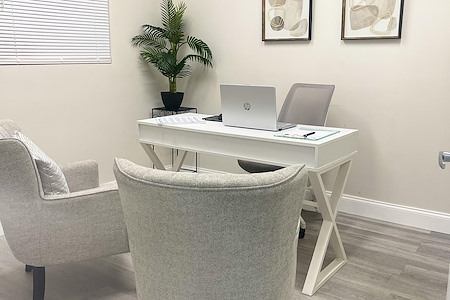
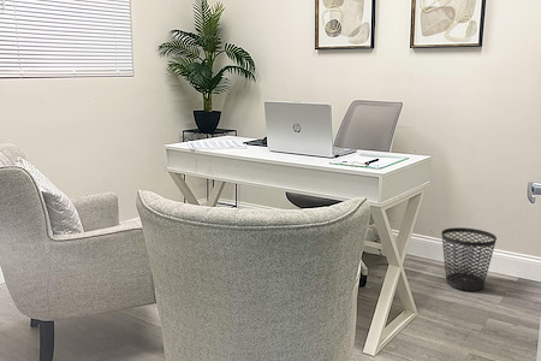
+ wastebasket (466, 260)
